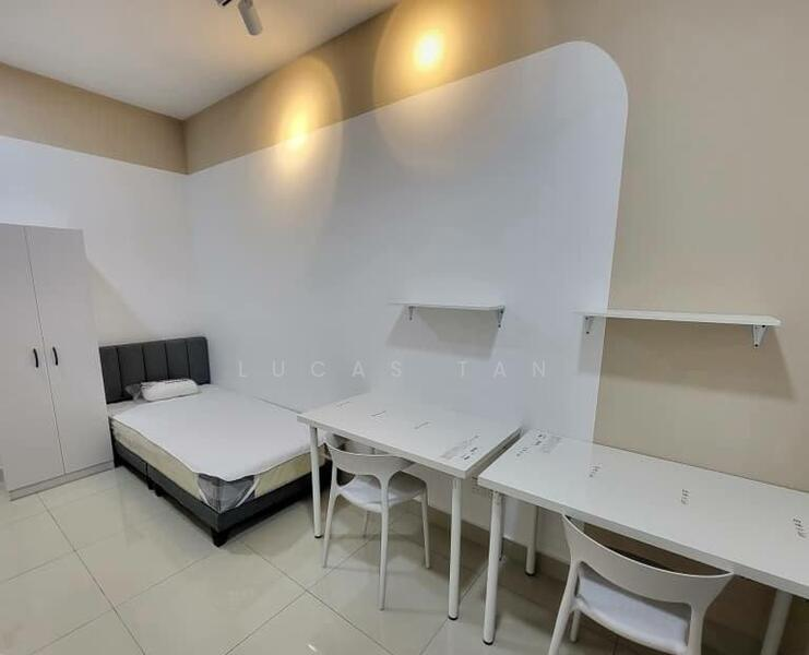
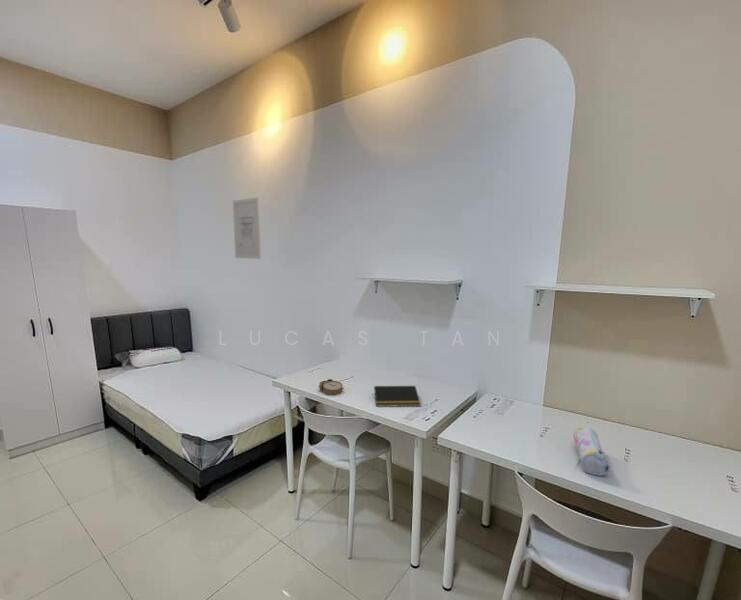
+ wall art (246, 229)
+ notepad (396, 395)
+ alarm clock (330, 386)
+ pencil case (589, 449)
